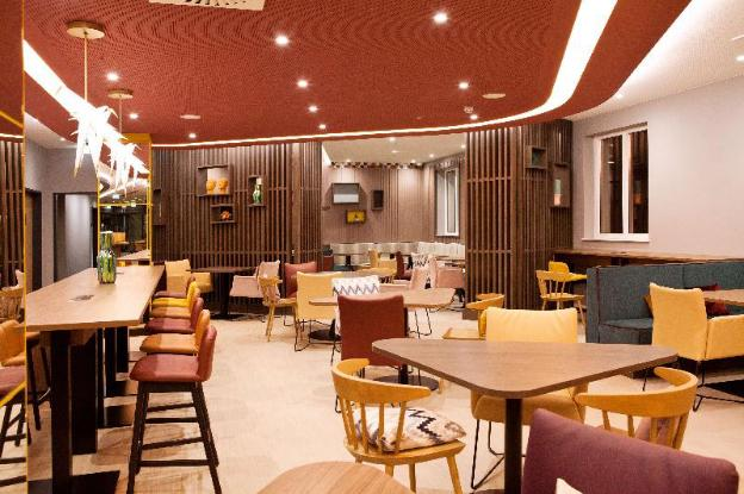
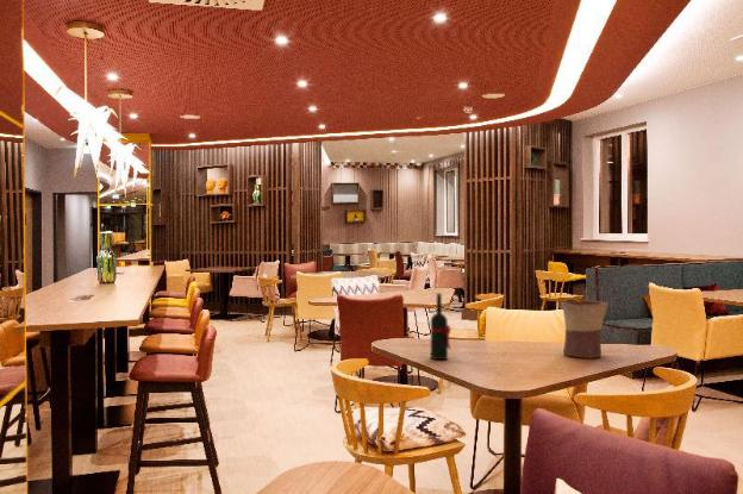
+ wine bottle (441, 325)
+ flower pot (583, 327)
